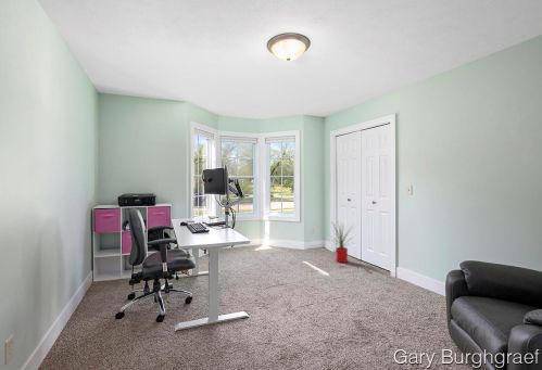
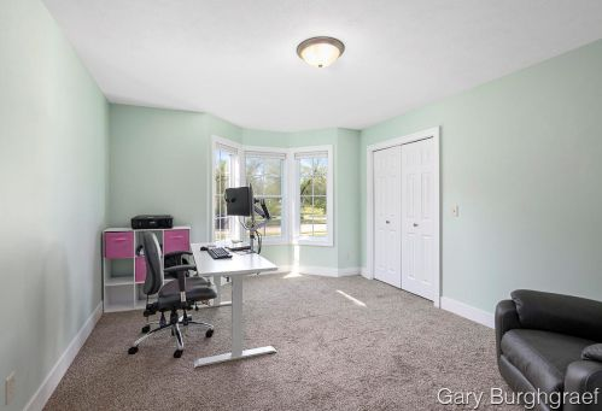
- house plant (341, 240)
